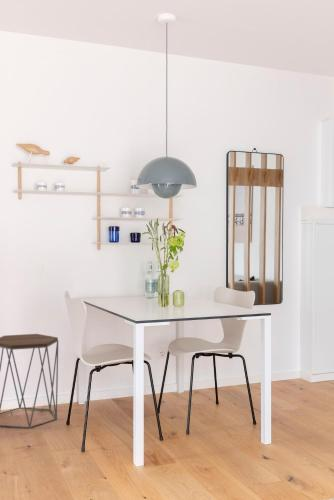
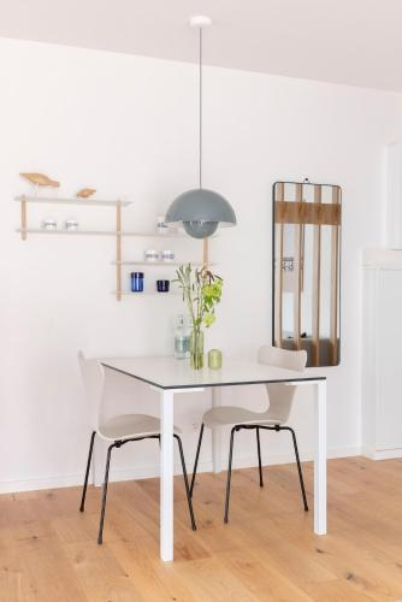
- side table (26, 378)
